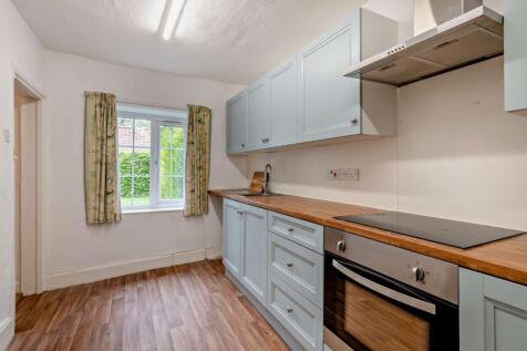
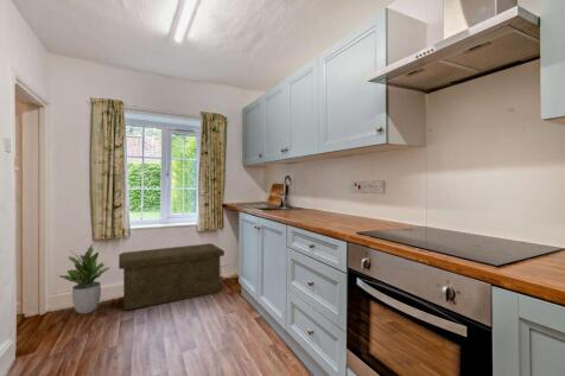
+ storage bench (172, 272)
+ potted plant (84, 278)
